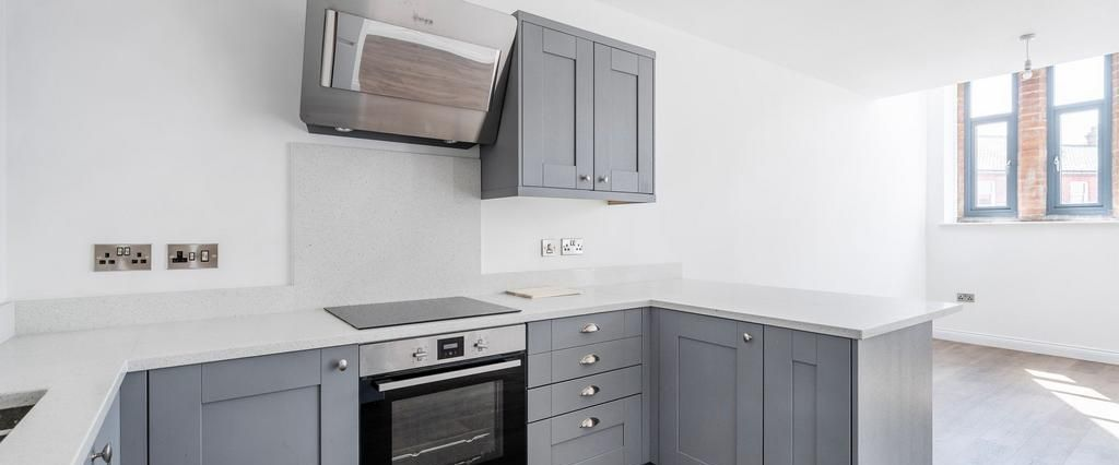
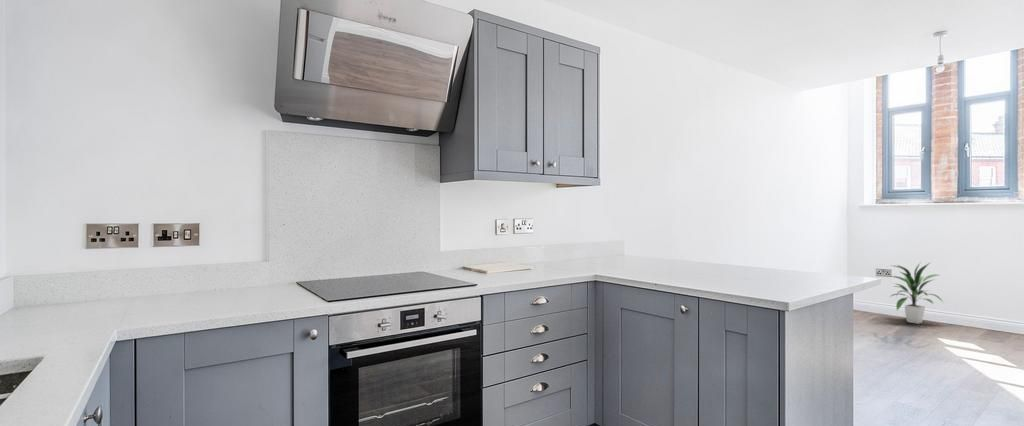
+ indoor plant (912, 291)
